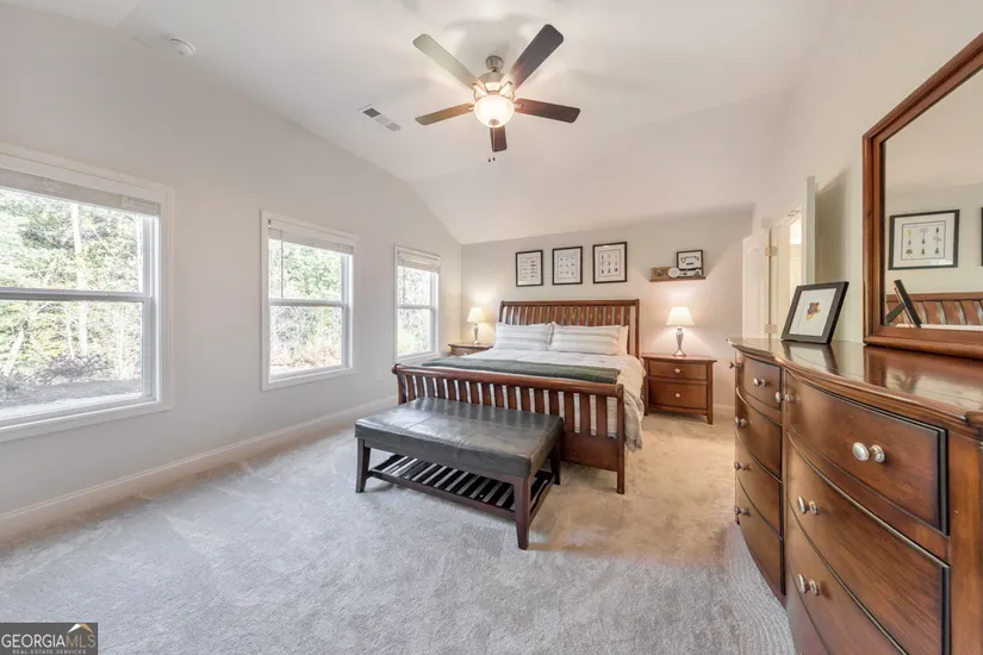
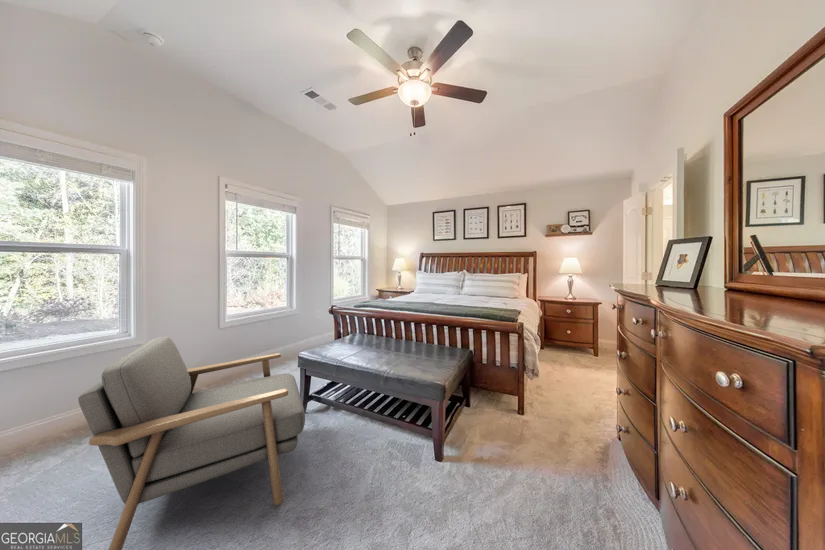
+ armchair (219, 408)
